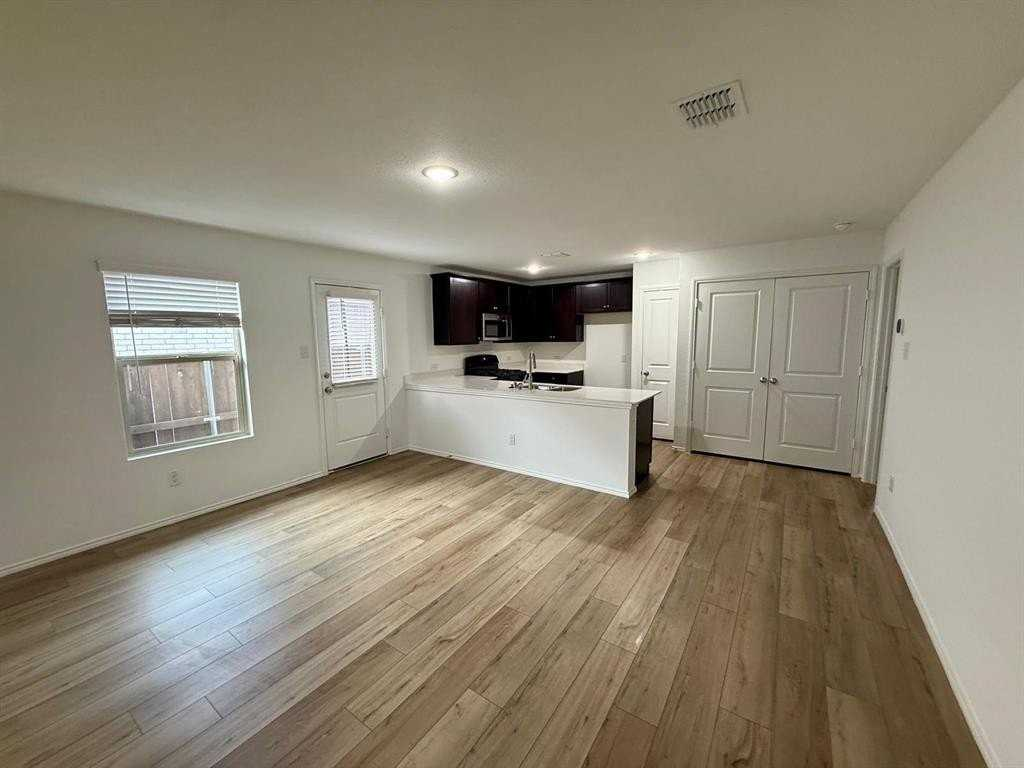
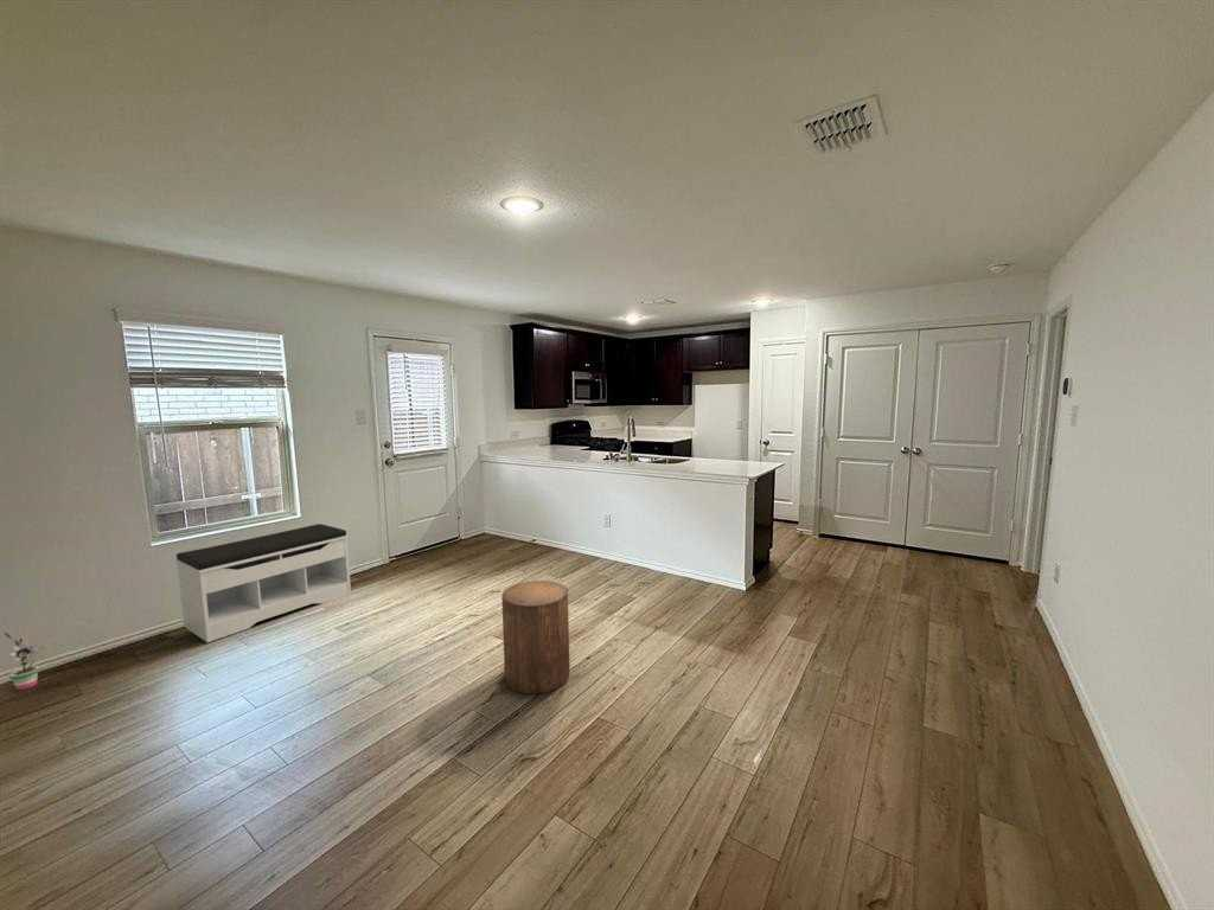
+ bench (270, 575)
+ stool (536, 634)
+ potted plant (28, 658)
